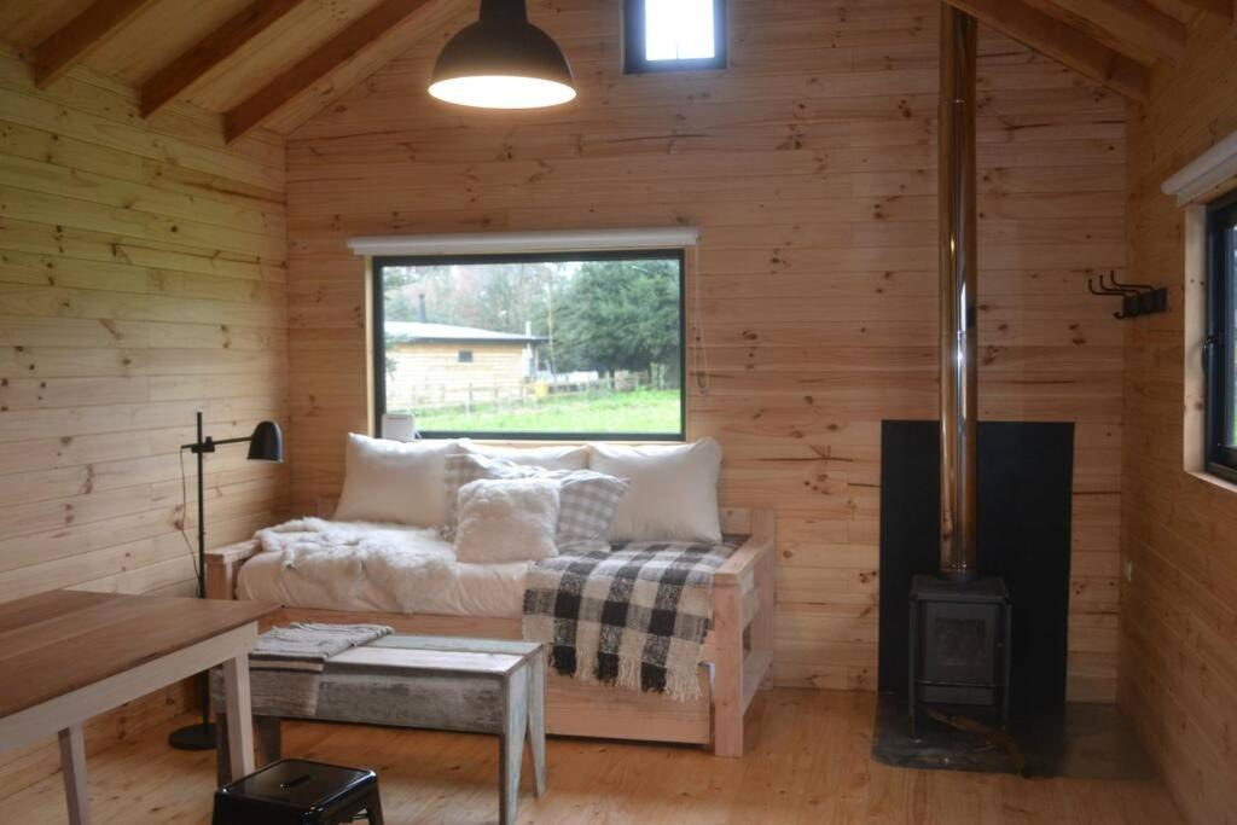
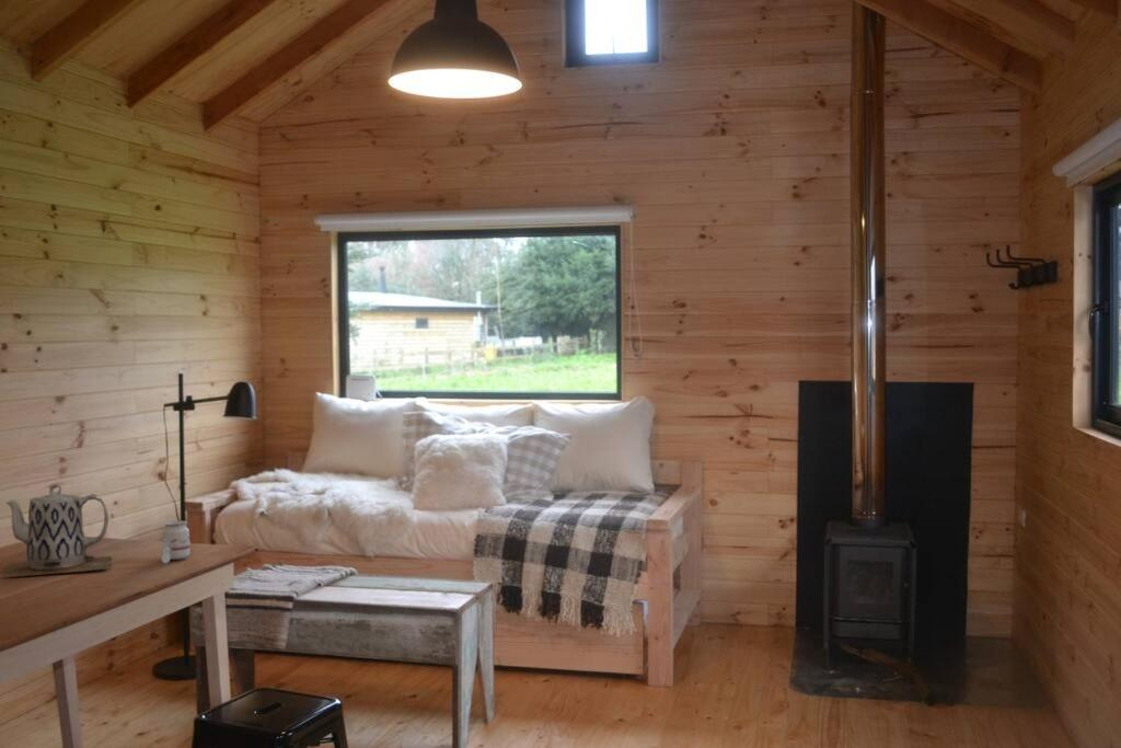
+ candle (175, 542)
+ teapot (57, 525)
